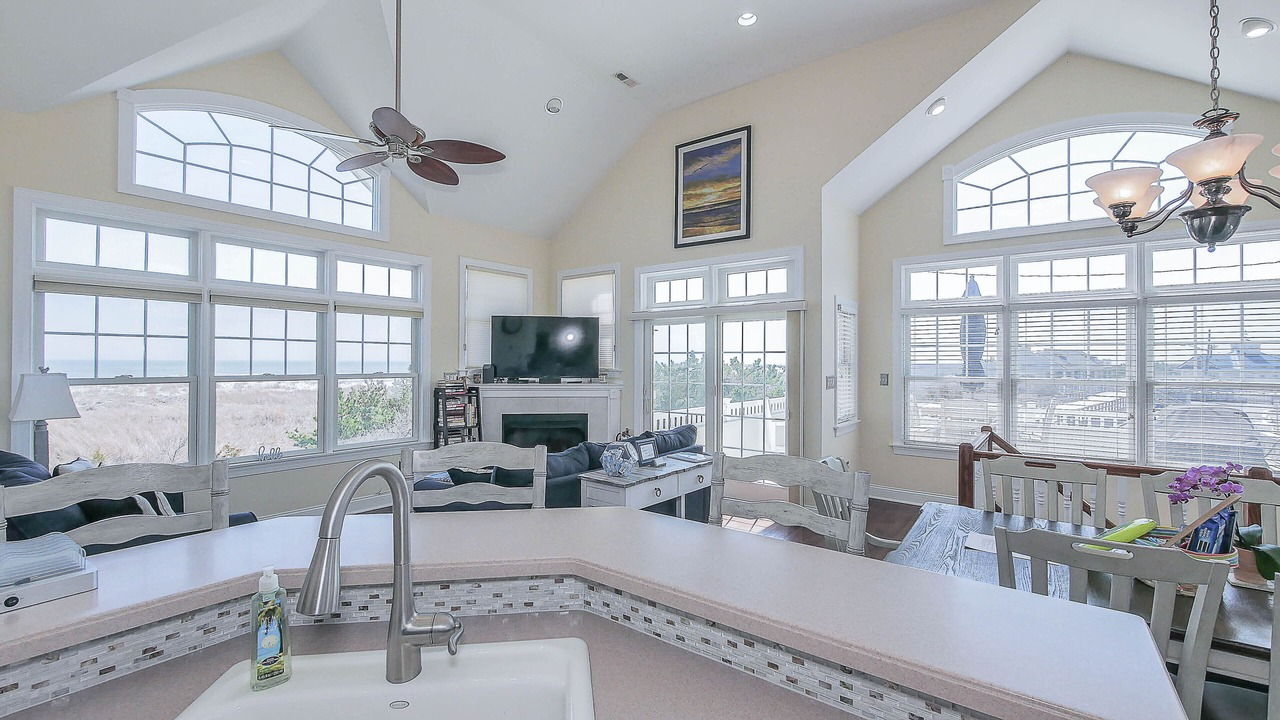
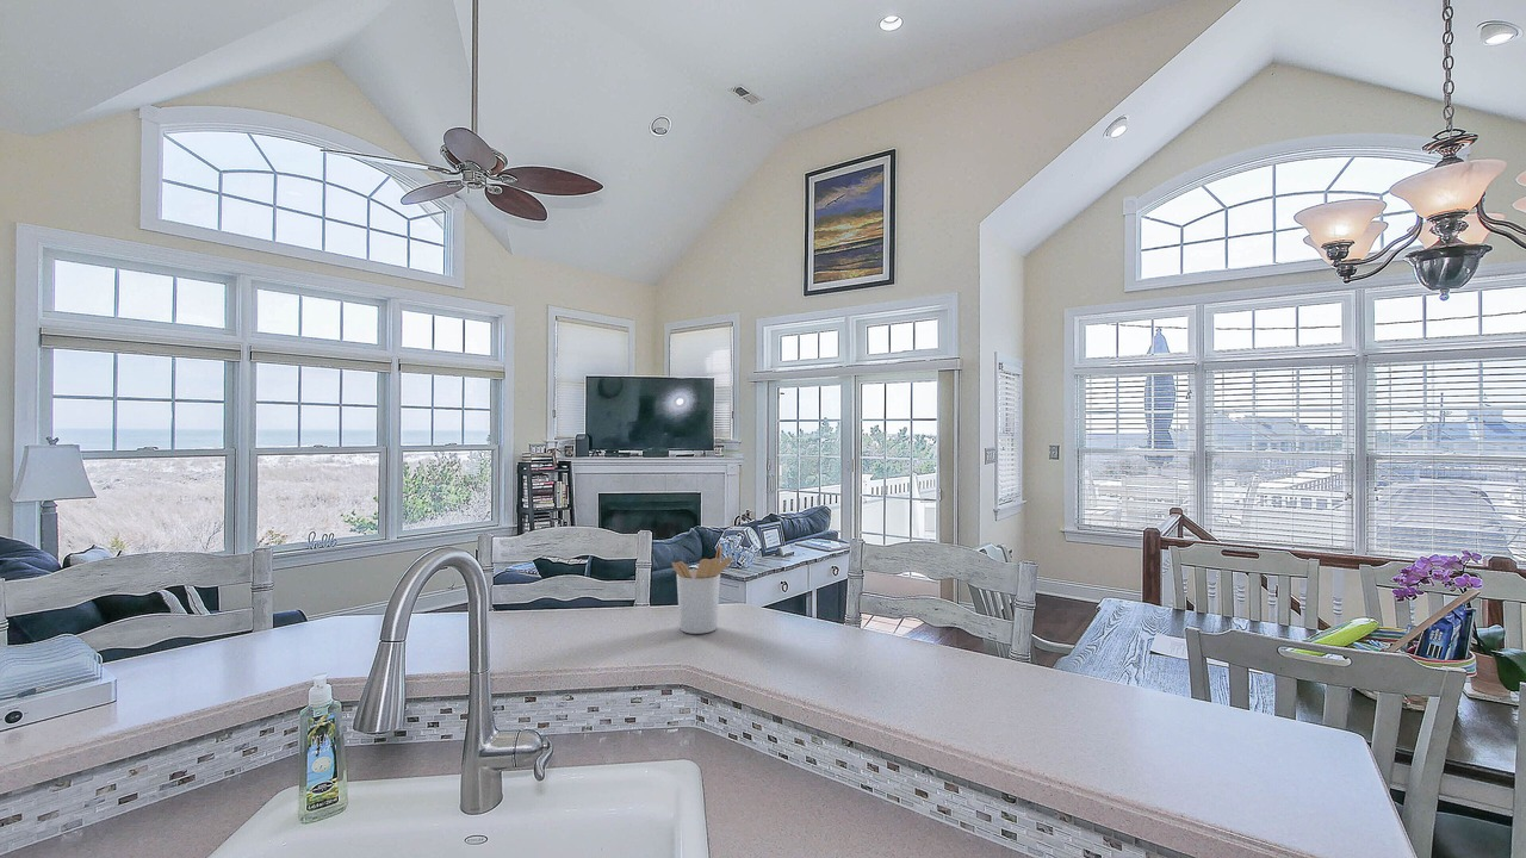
+ utensil holder (703, 590)
